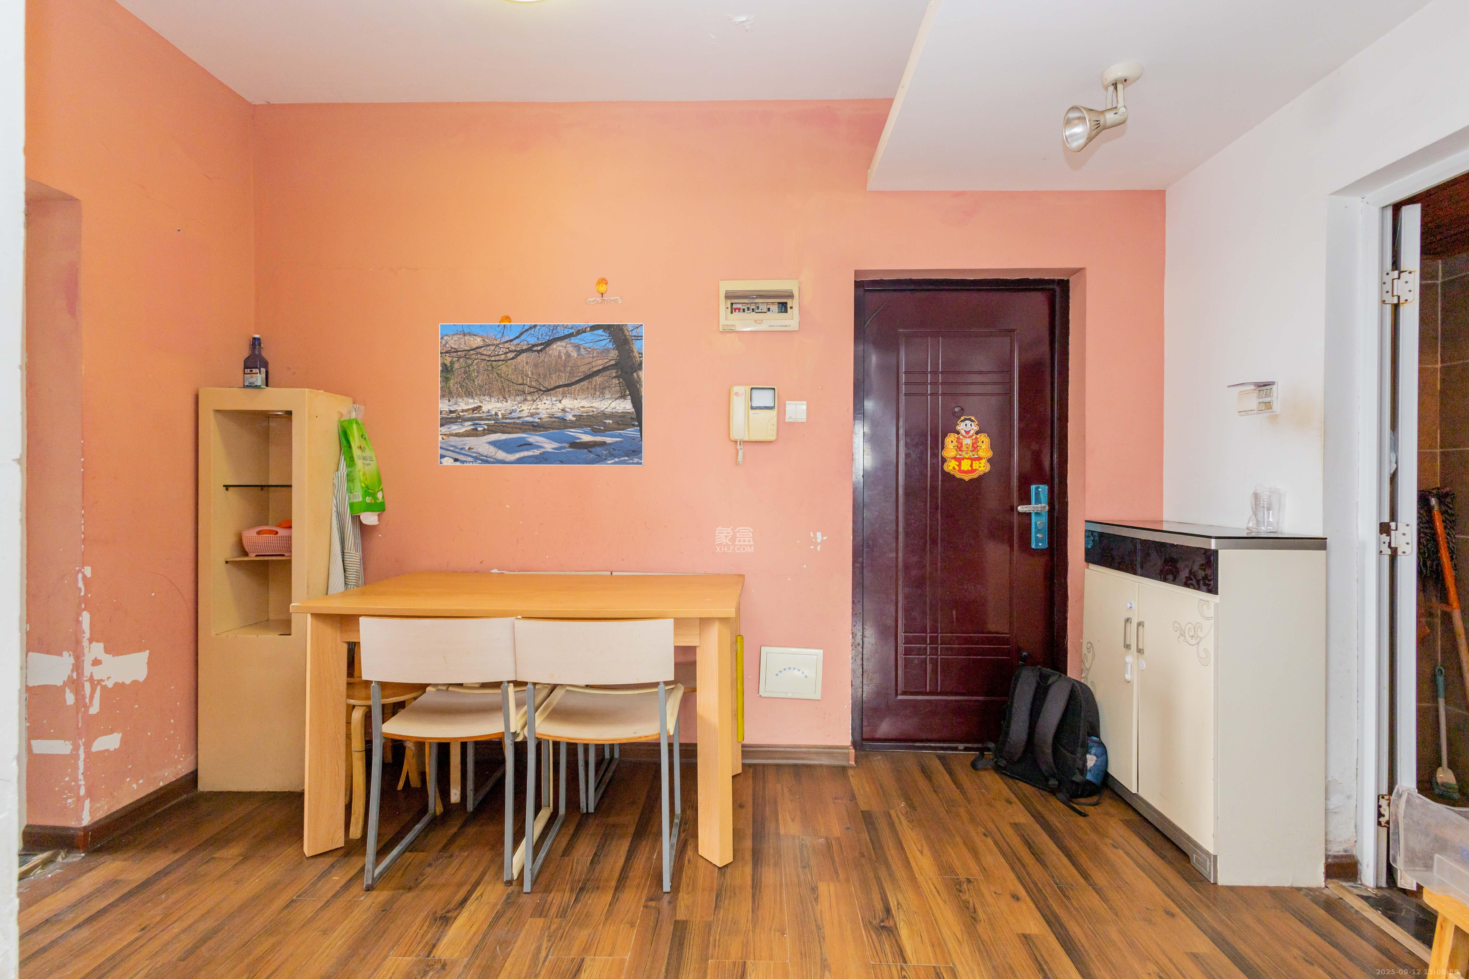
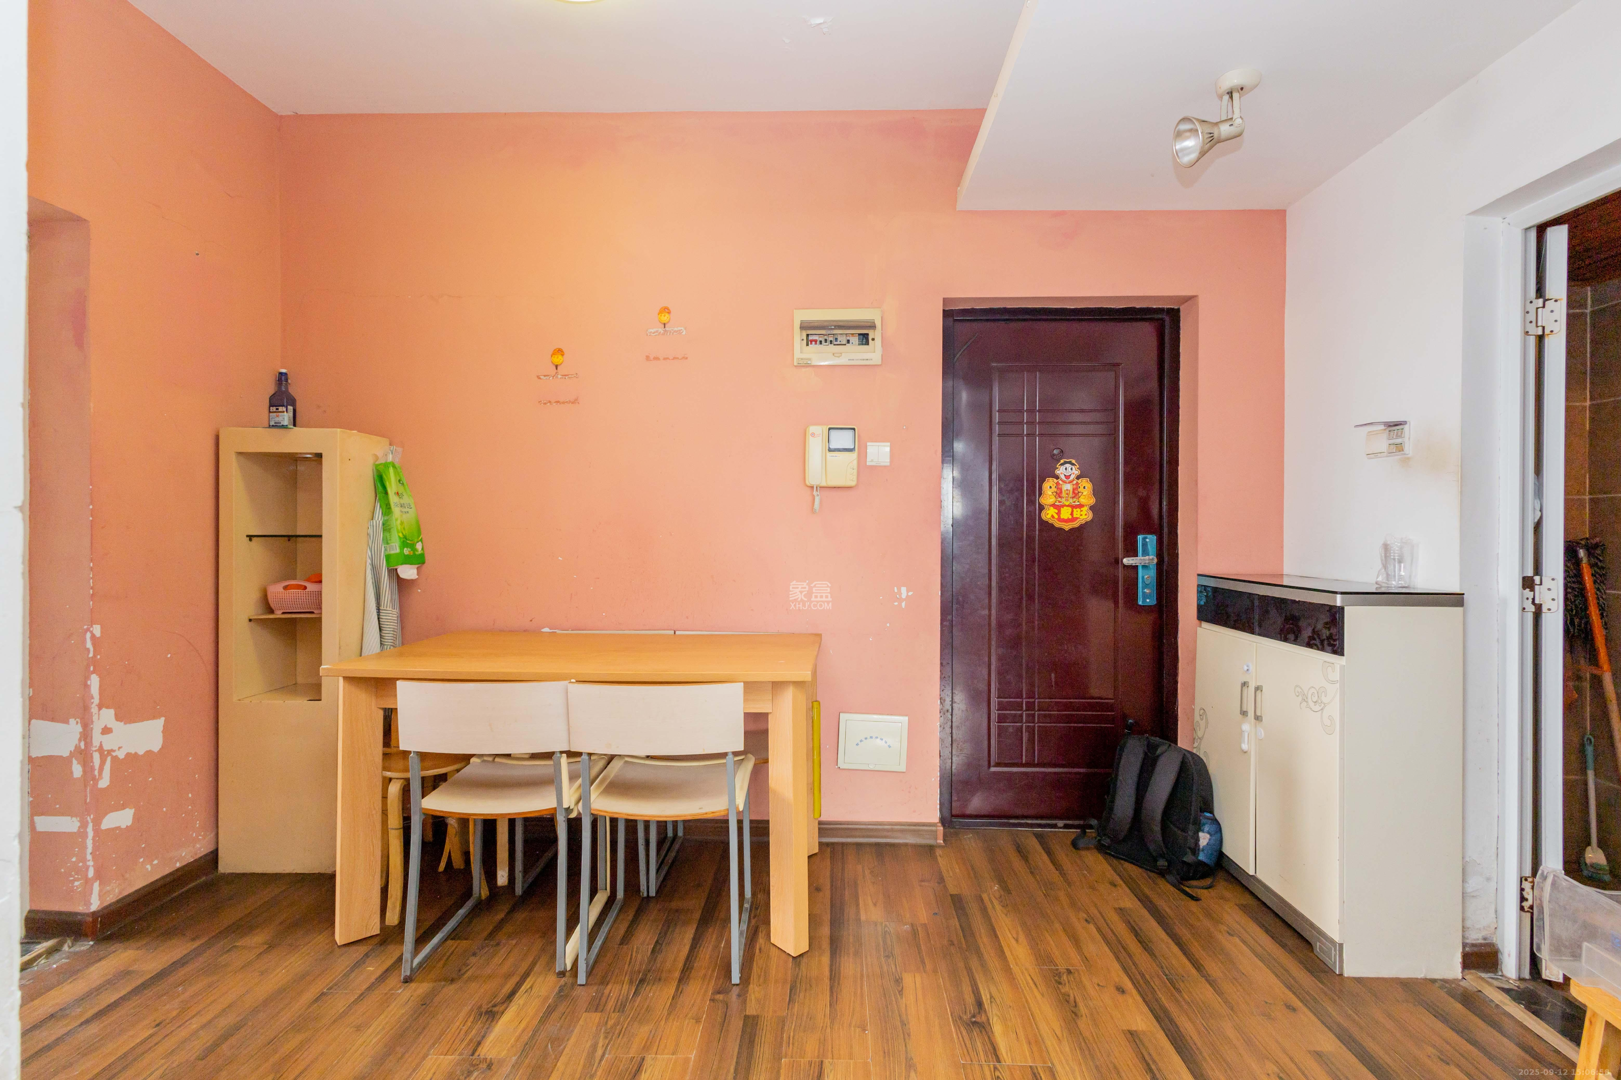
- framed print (541, 394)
